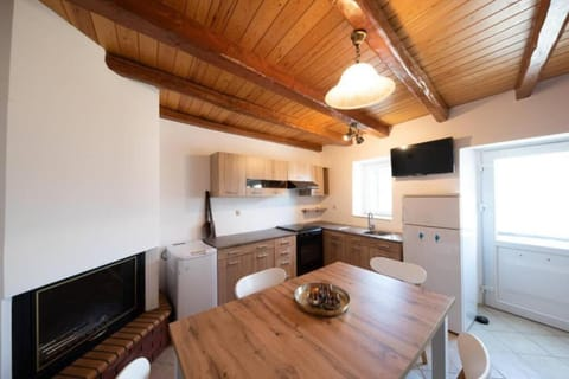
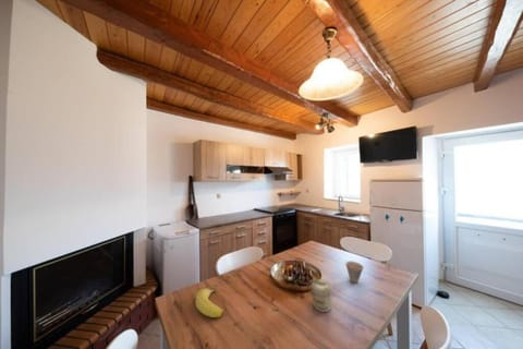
+ cup (354, 273)
+ jar (321, 294)
+ banana (210, 302)
